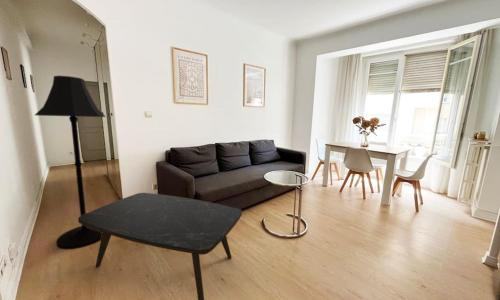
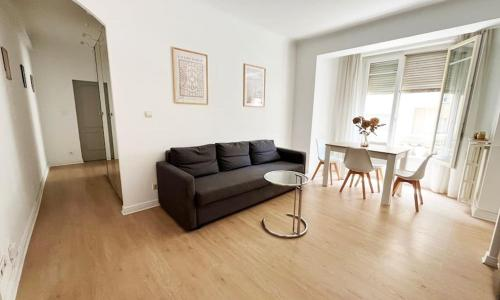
- floor lamp (77, 161)
- coffee table (165, 237)
